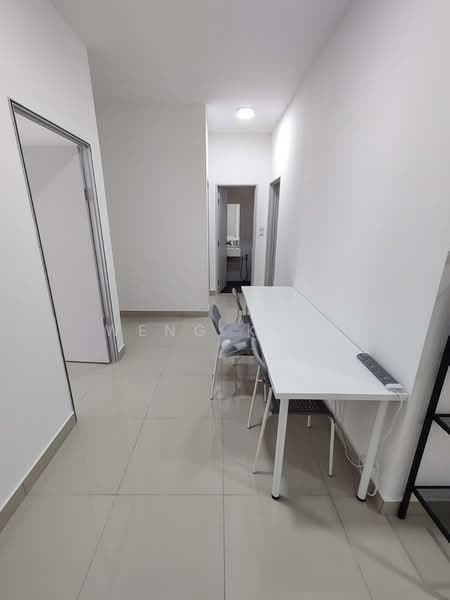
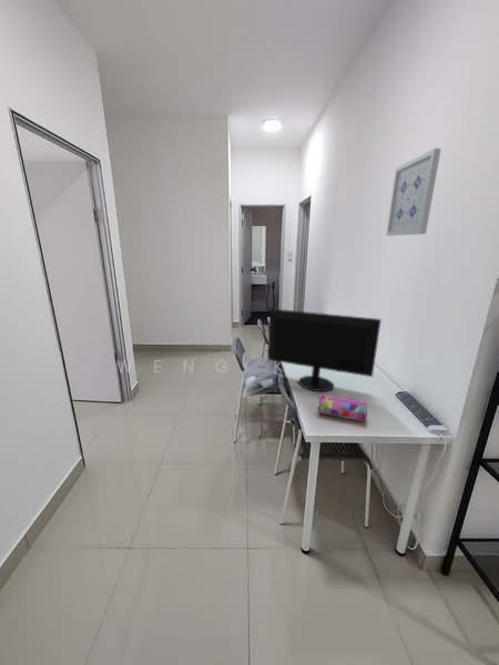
+ computer monitor (318, 350)
+ pencil case (342, 407)
+ wall art (409, 198)
